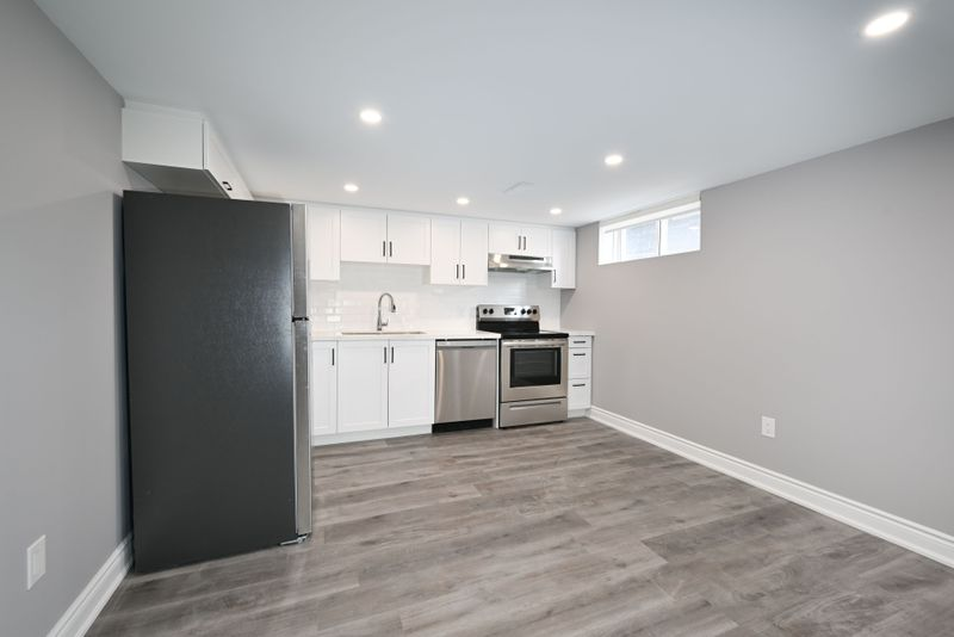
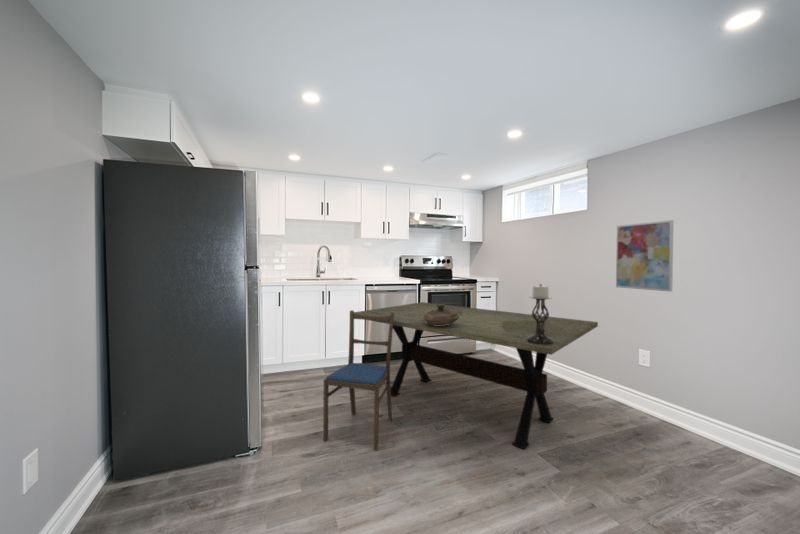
+ dining table (463, 361)
+ decorative bowl (440, 314)
+ wall art (642, 256)
+ candle holder (541, 312)
+ dining chair (361, 373)
